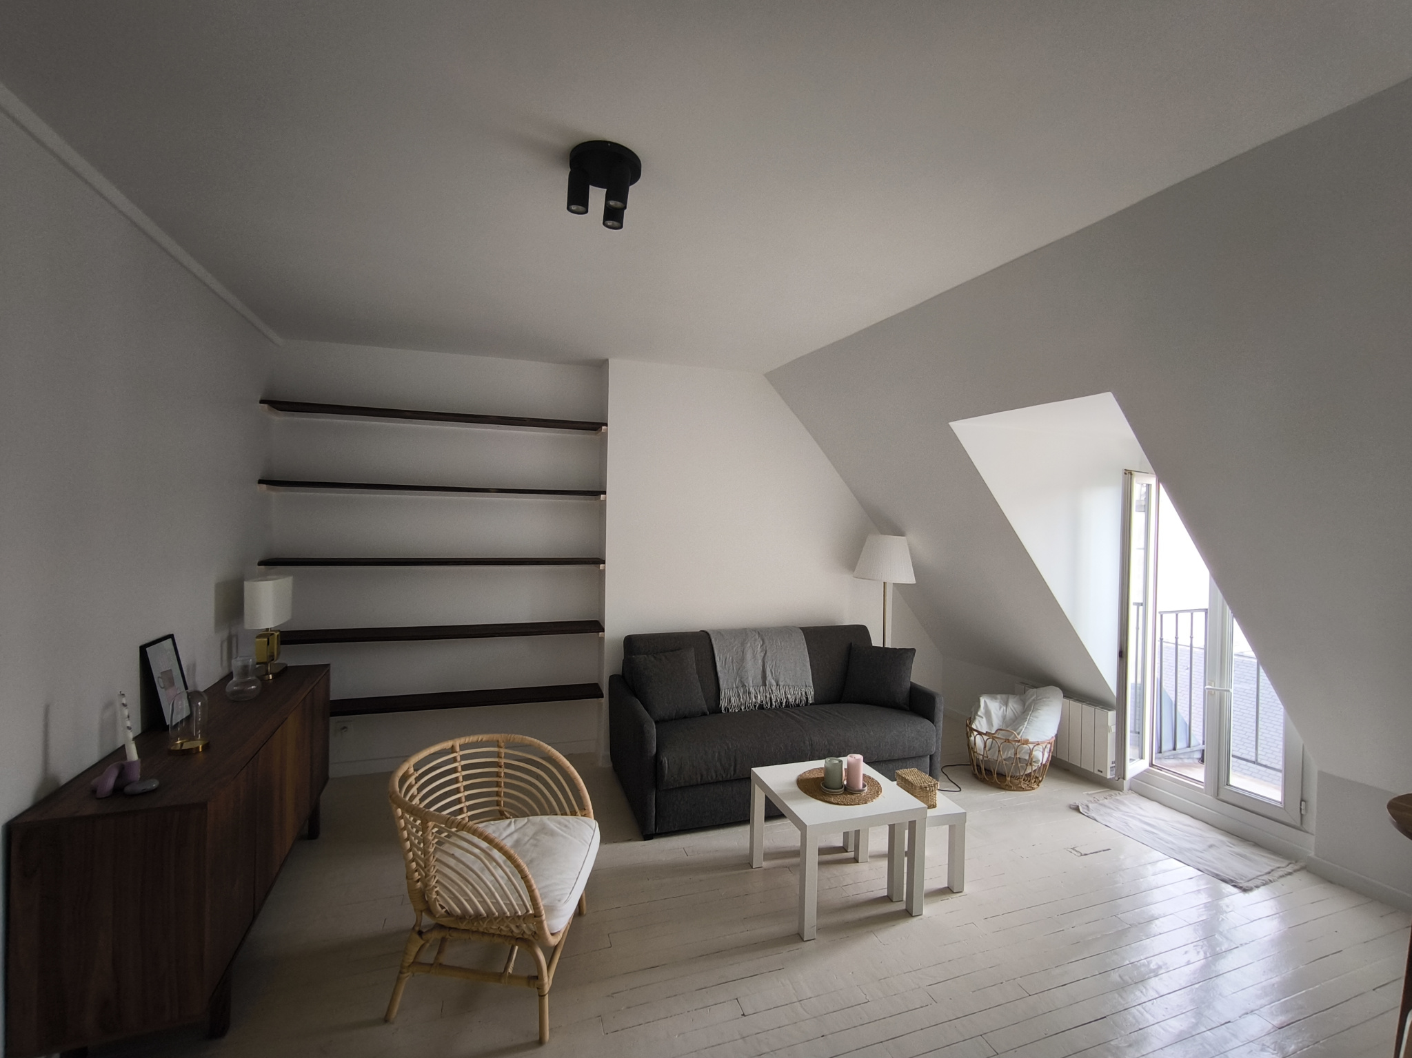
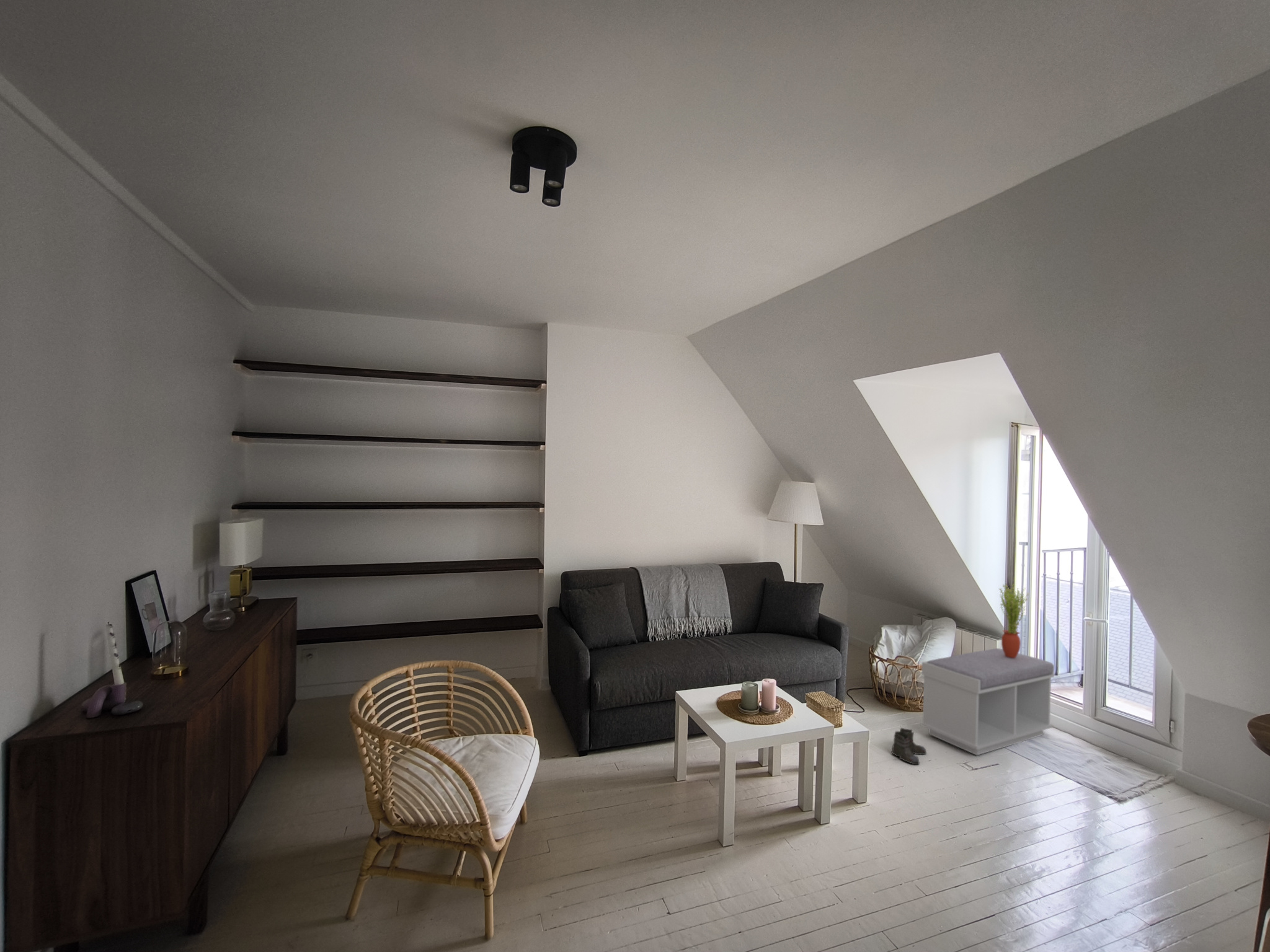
+ bench (988, 697)
+ potted plant (1013, 620)
+ boots (908, 744)
